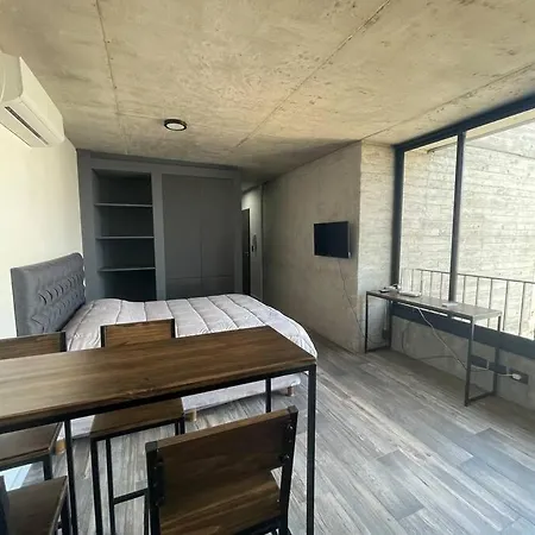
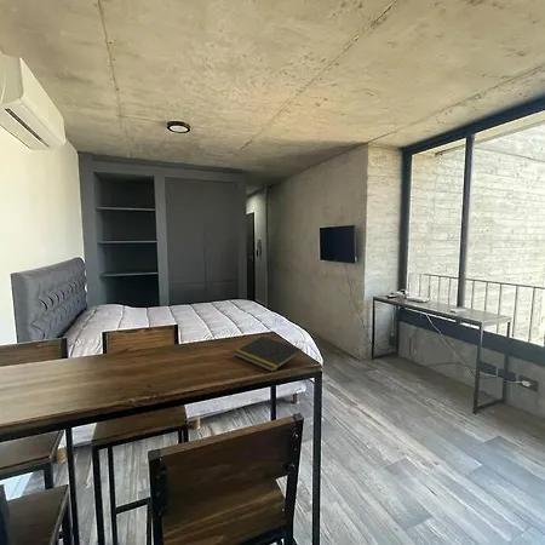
+ notepad (266, 351)
